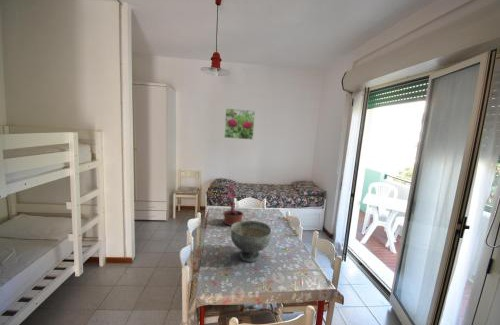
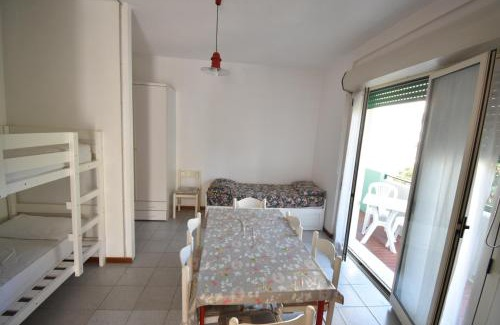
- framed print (239, 124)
- potted plant (235, 203)
- decorative bowl (250, 242)
